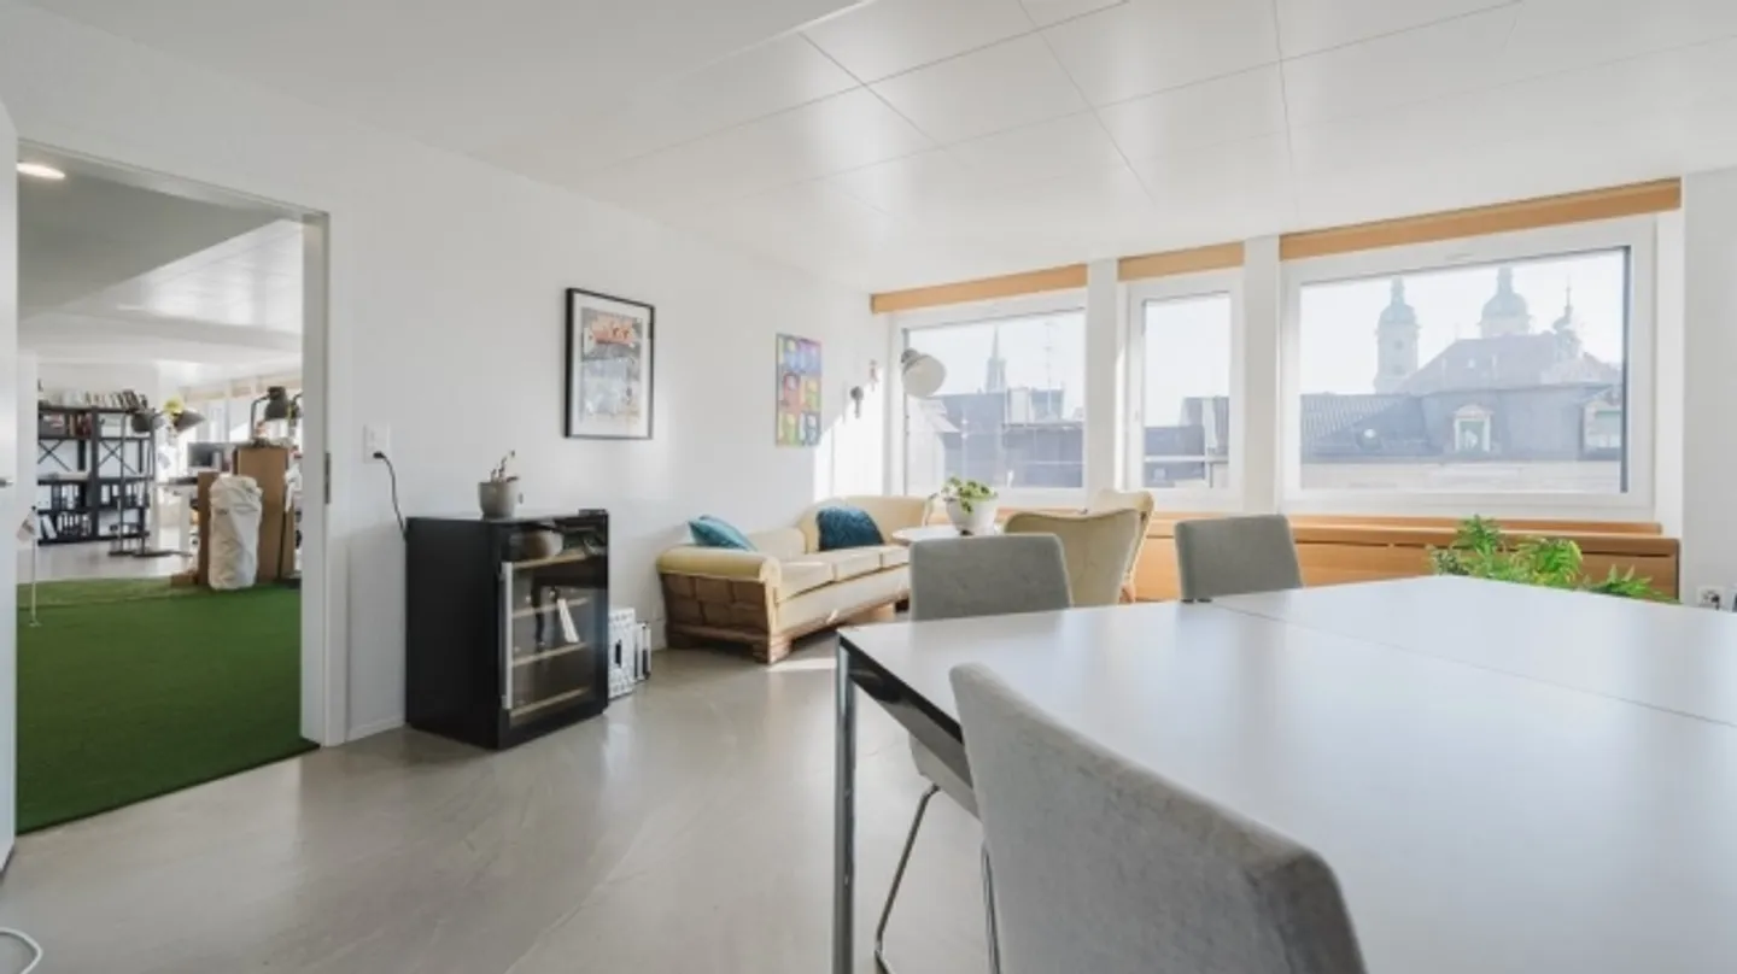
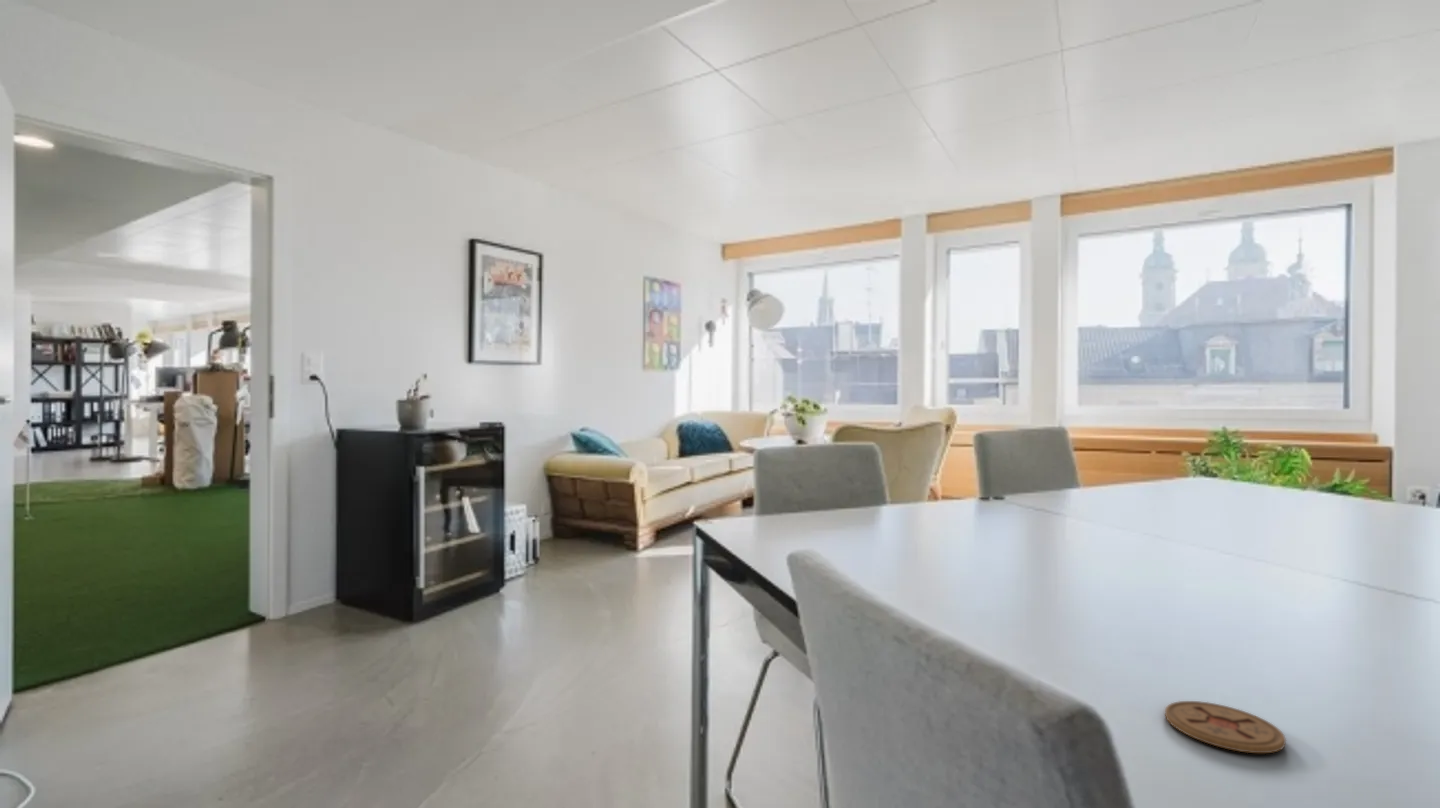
+ coaster (1222, 725)
